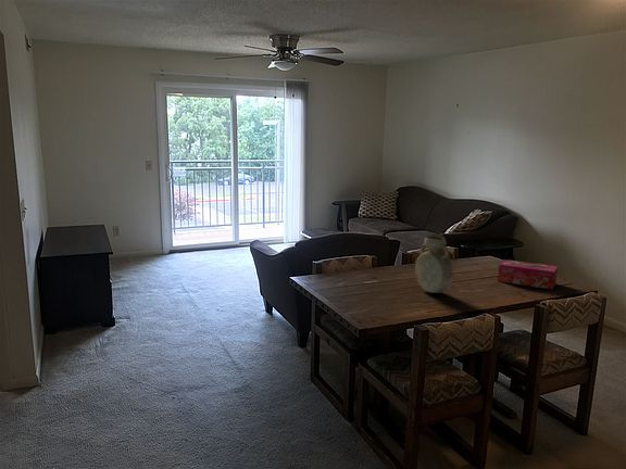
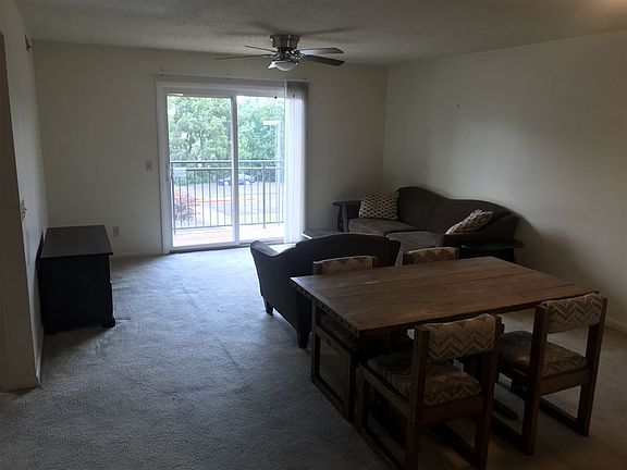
- tissue box (527, 274)
- vase (435, 265)
